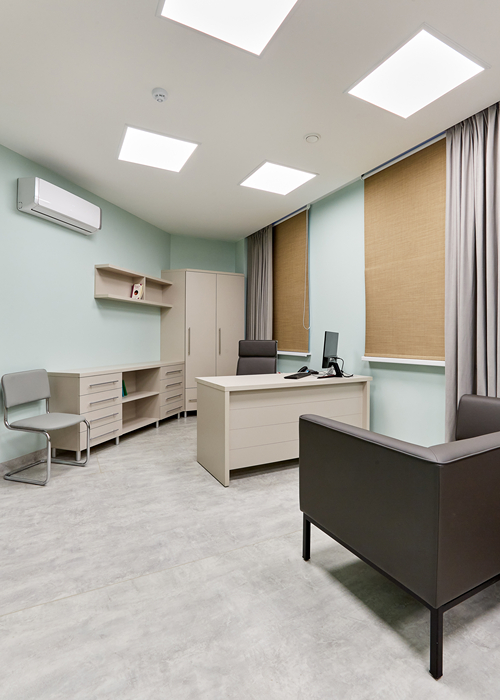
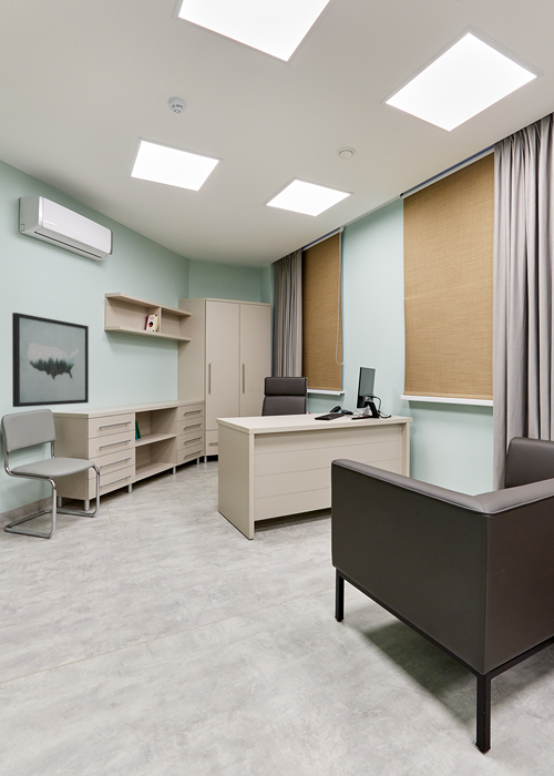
+ wall art (54, 361)
